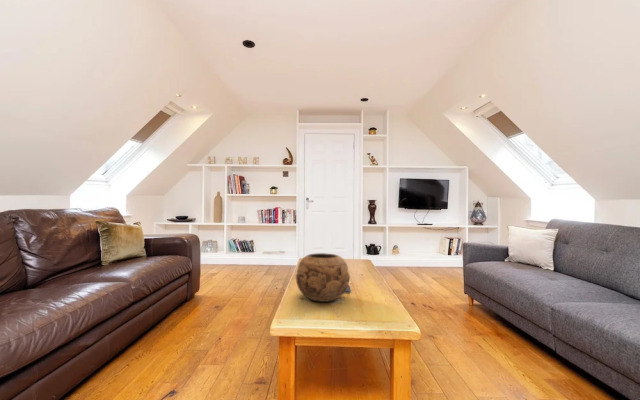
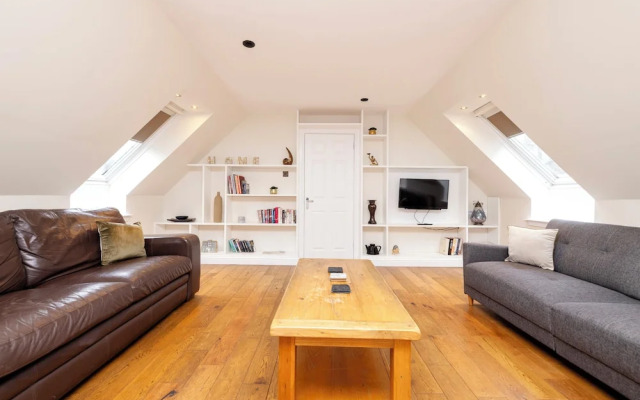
- decorative bowl (322, 276)
